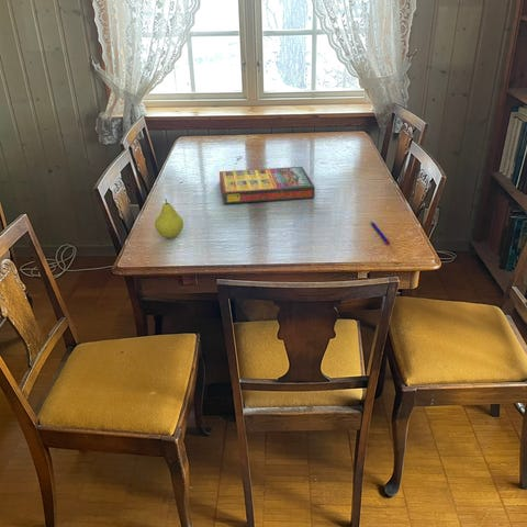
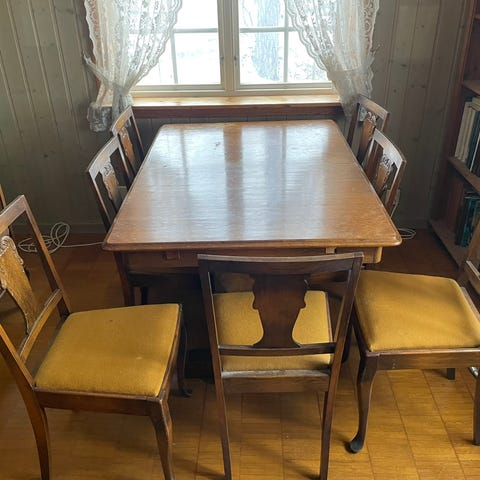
- fruit (168, 217)
- game compilation box (265, 183)
- pen (379, 232)
